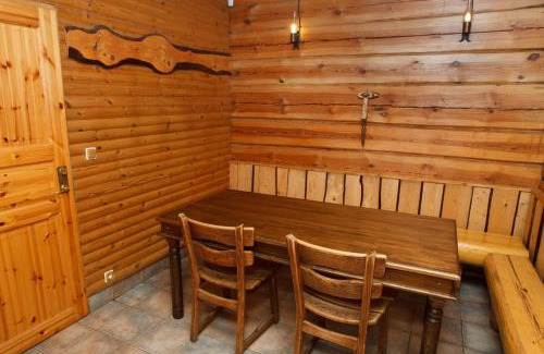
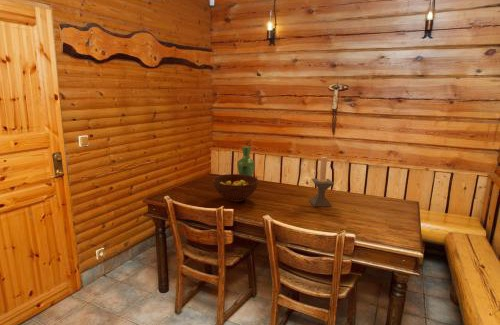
+ candle holder (322, 178)
+ fruit bowl (235, 189)
+ vase (246, 166)
